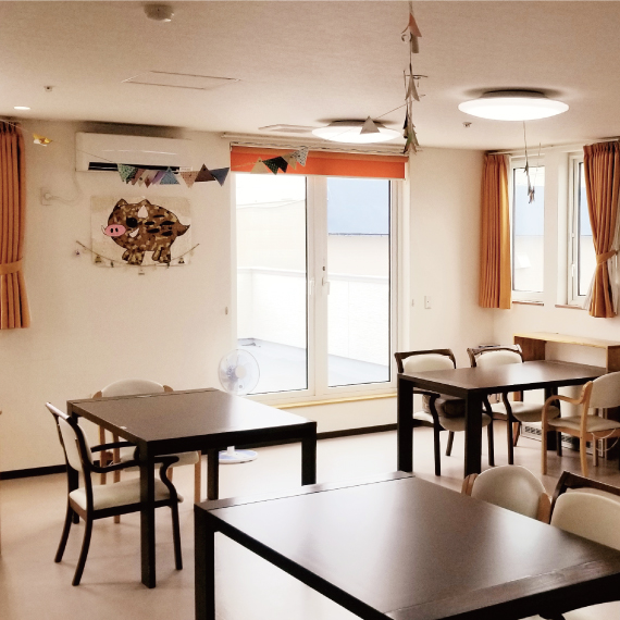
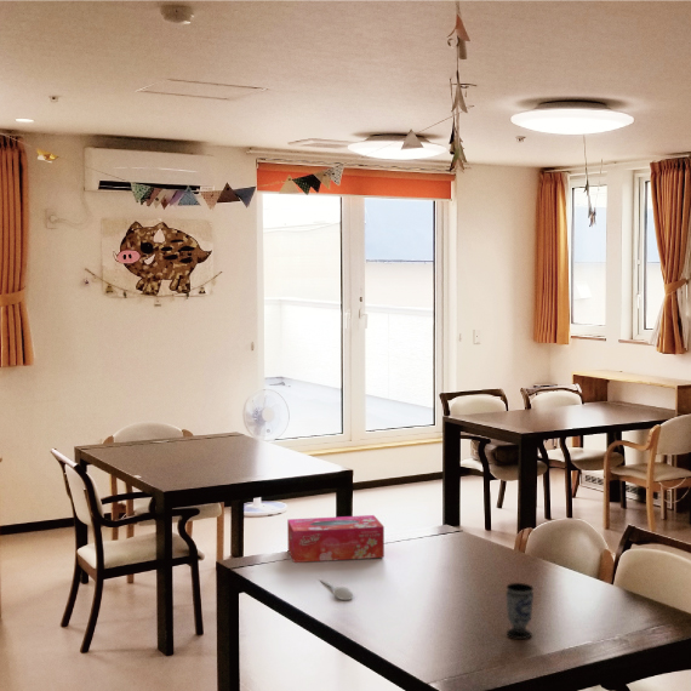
+ tissue box (335, 537)
+ cup (519, 610)
+ spoon (333, 586)
